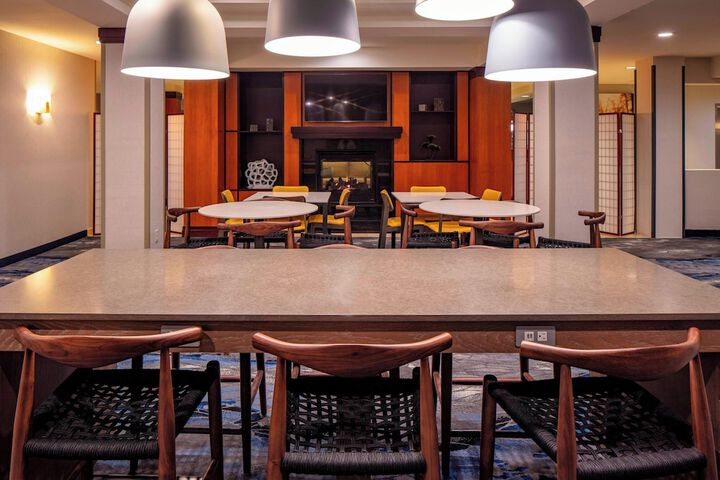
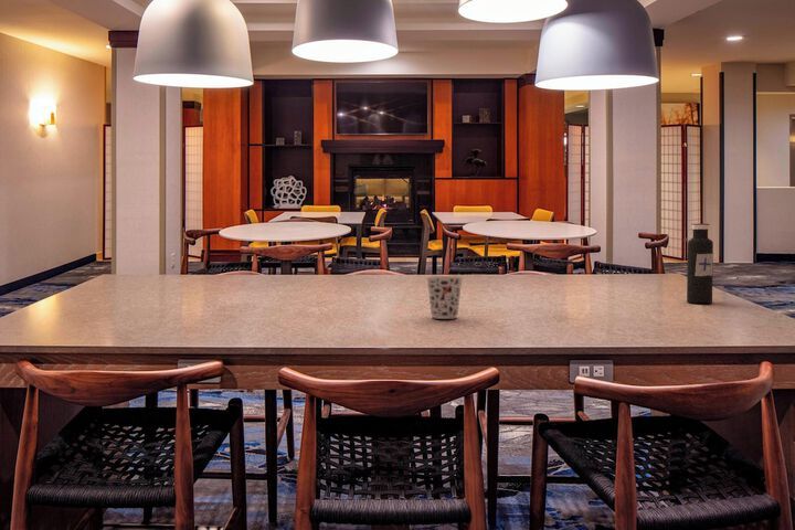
+ cup (444, 297)
+ water bottle (699, 263)
